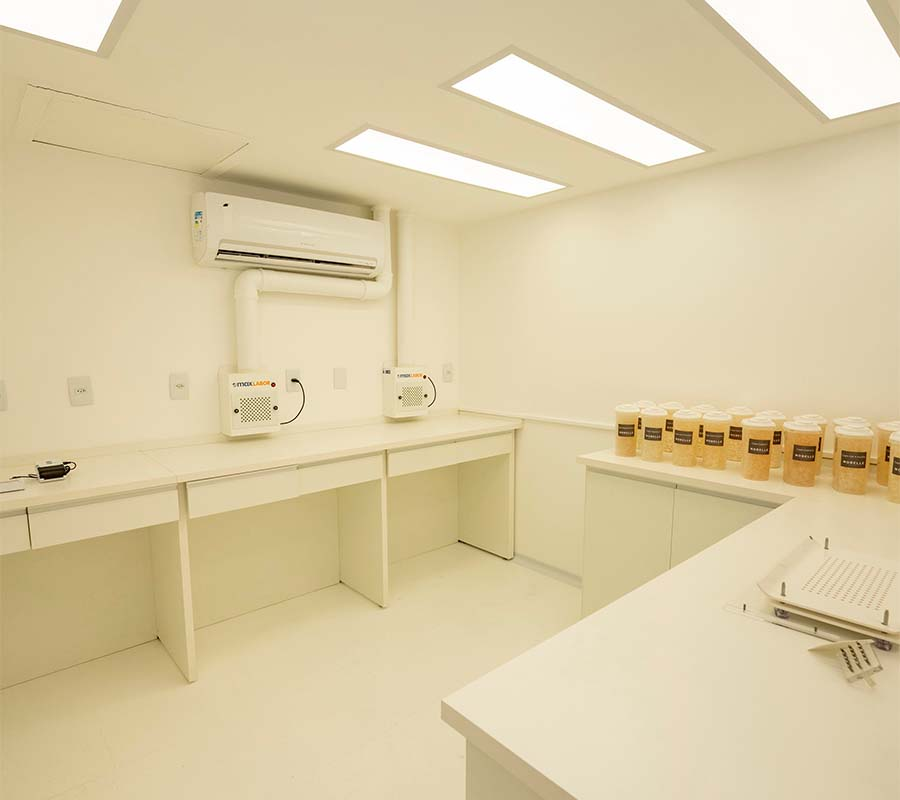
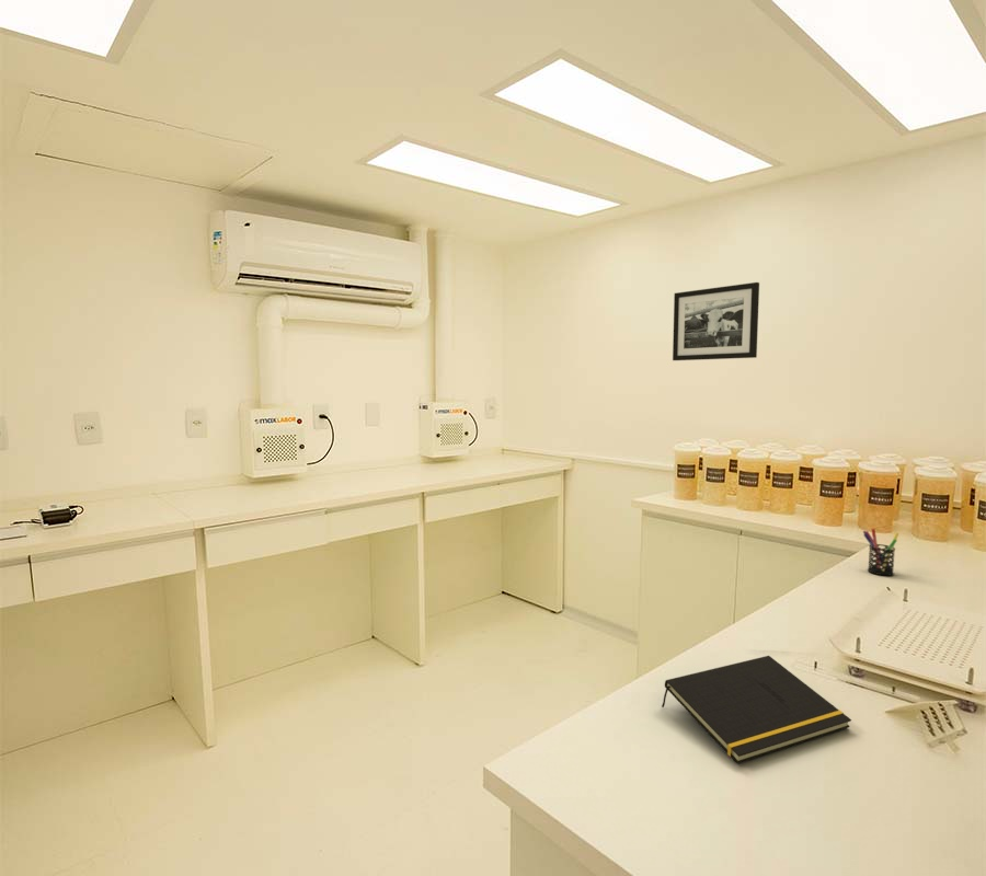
+ pen holder (883, 551)
+ notepad (755, 702)
+ picture frame (713, 323)
